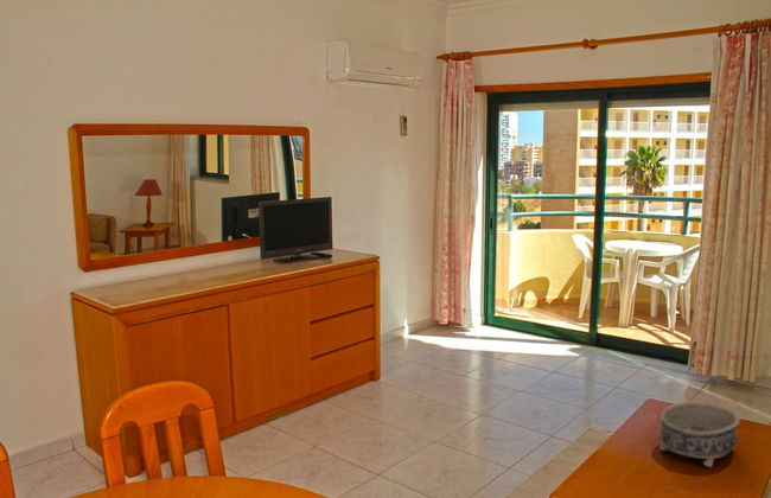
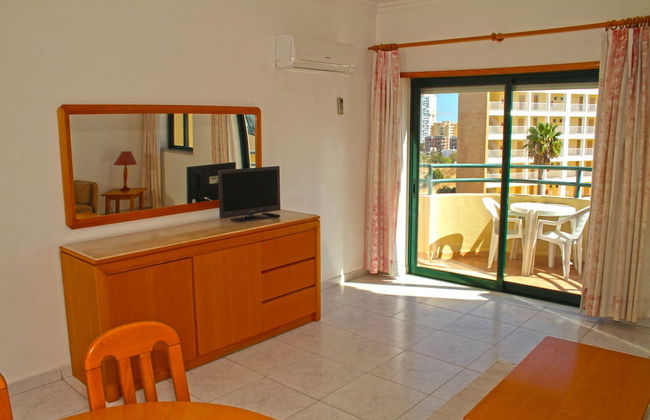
- decorative bowl (699, 432)
